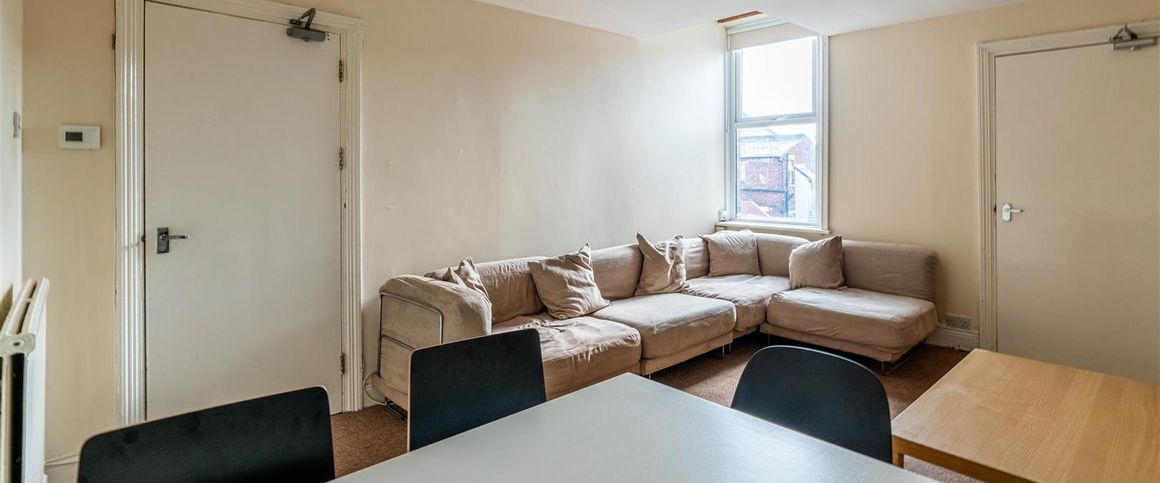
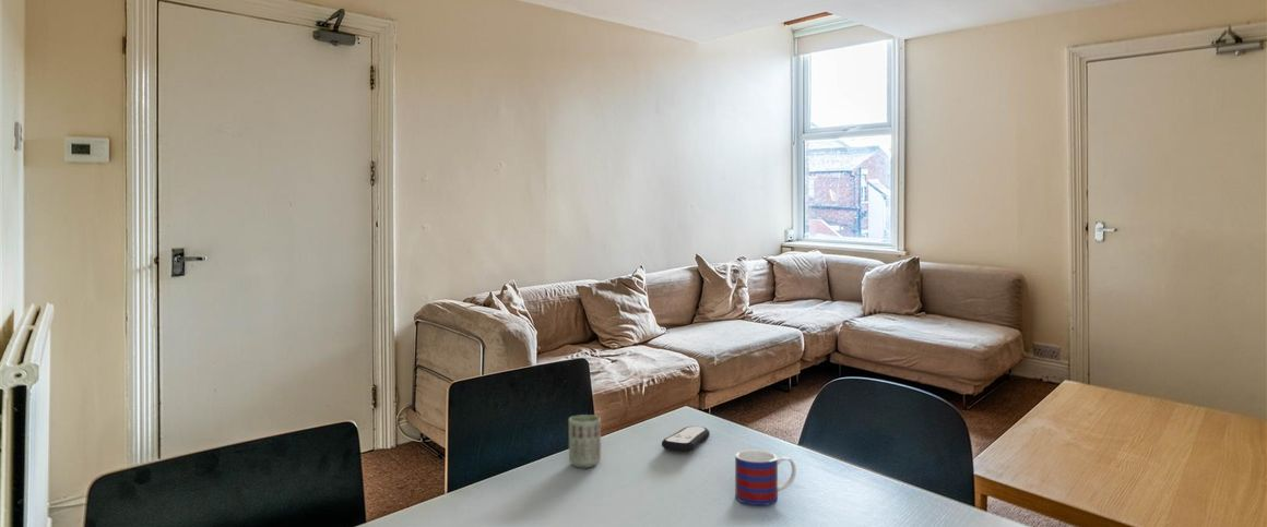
+ mug (766, 476)
+ remote control (687, 438)
+ cup (584, 441)
